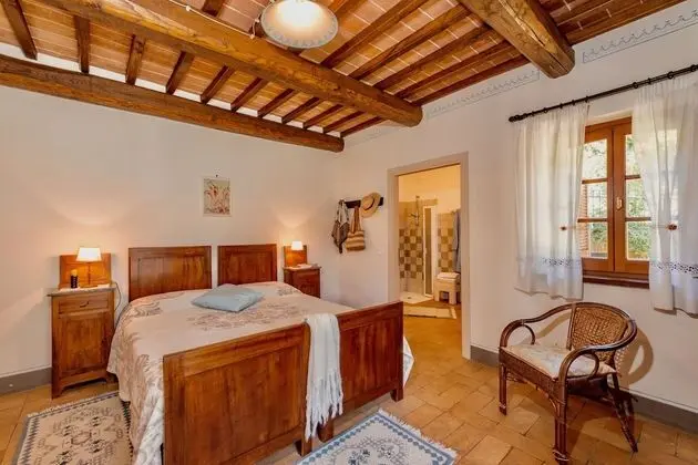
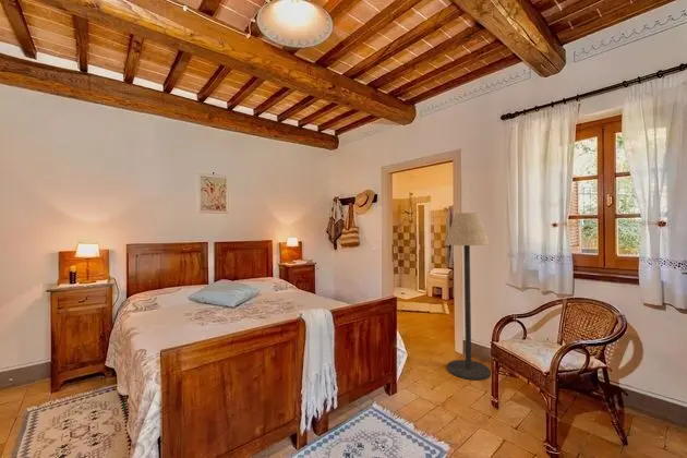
+ floor lamp (467, 291)
